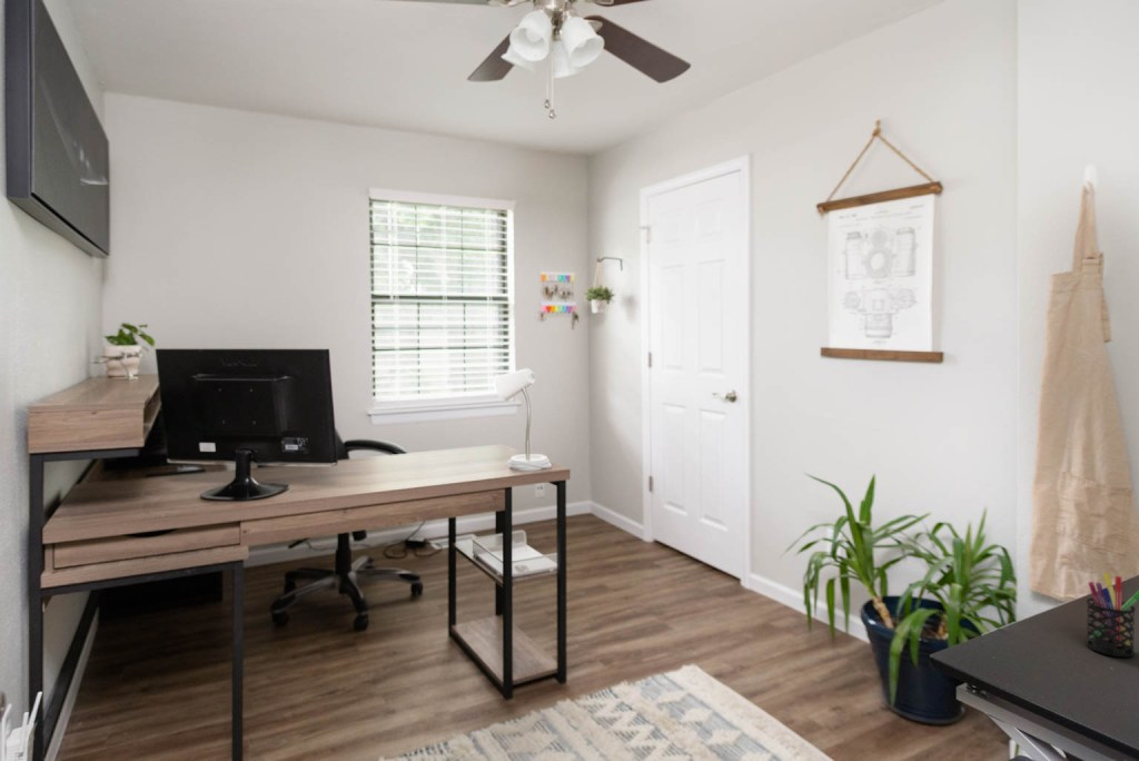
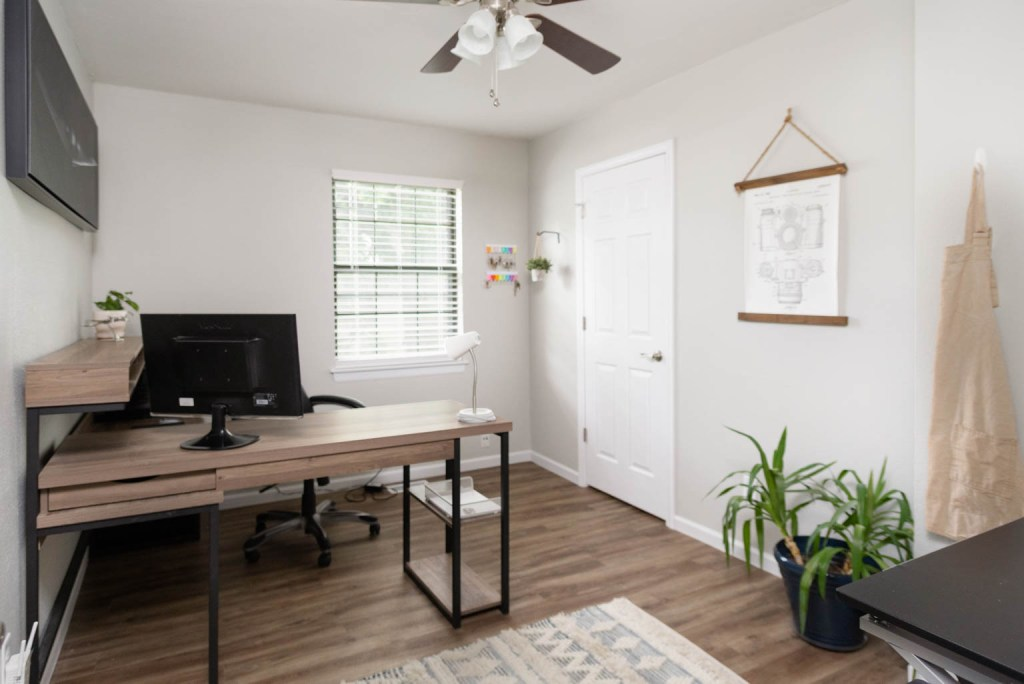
- pen holder (1116, 611)
